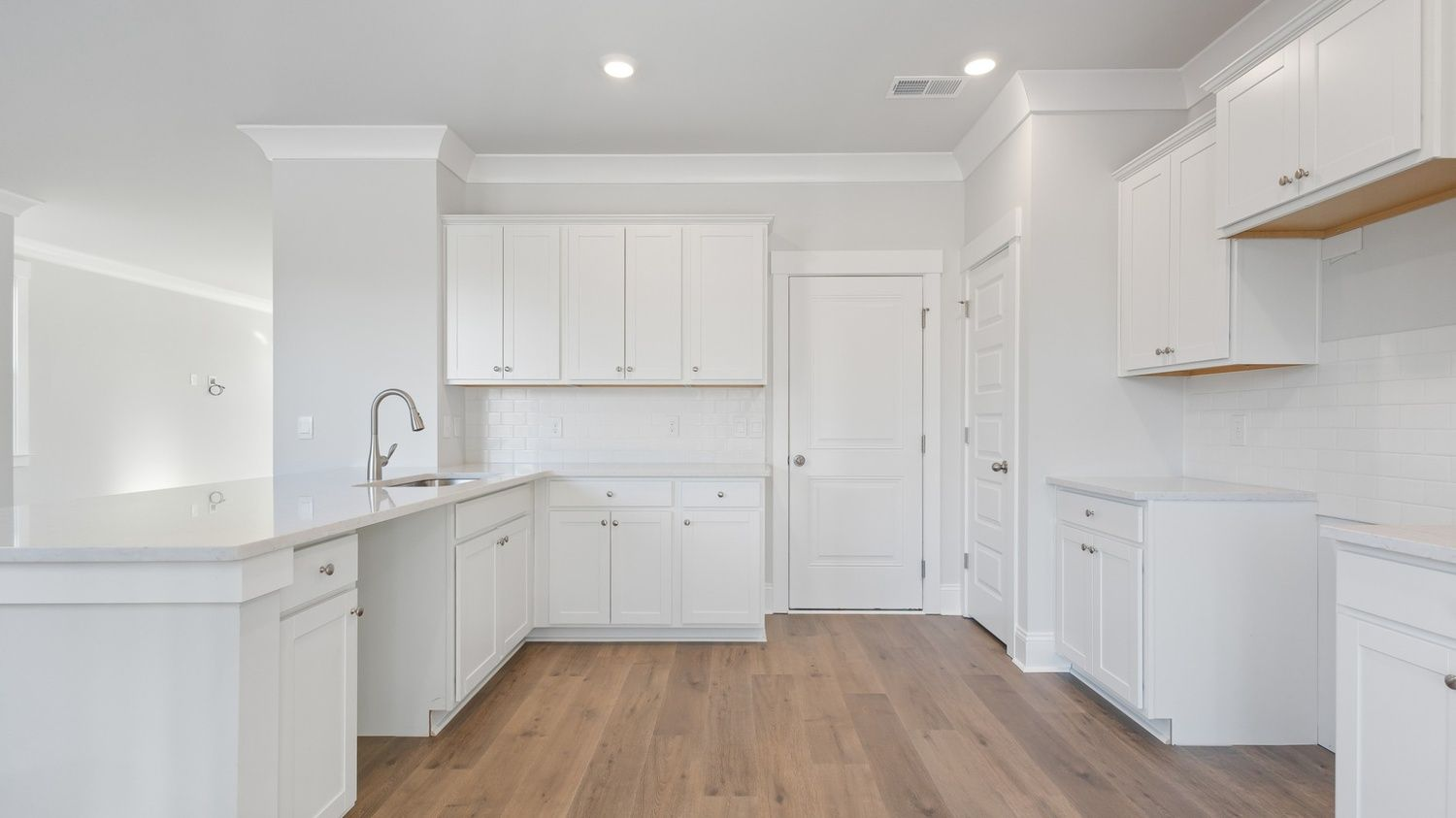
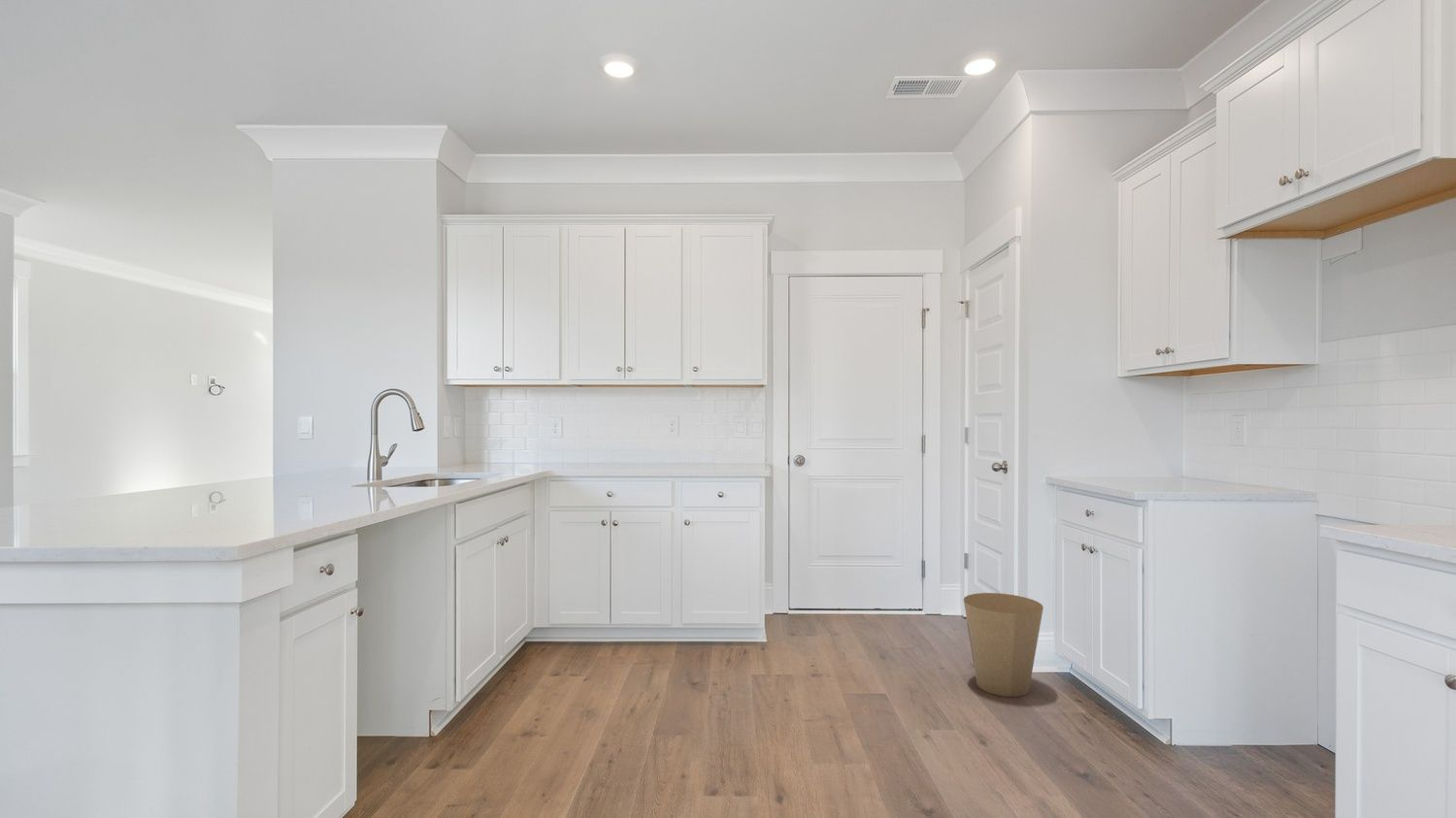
+ trash can (1002, 644)
